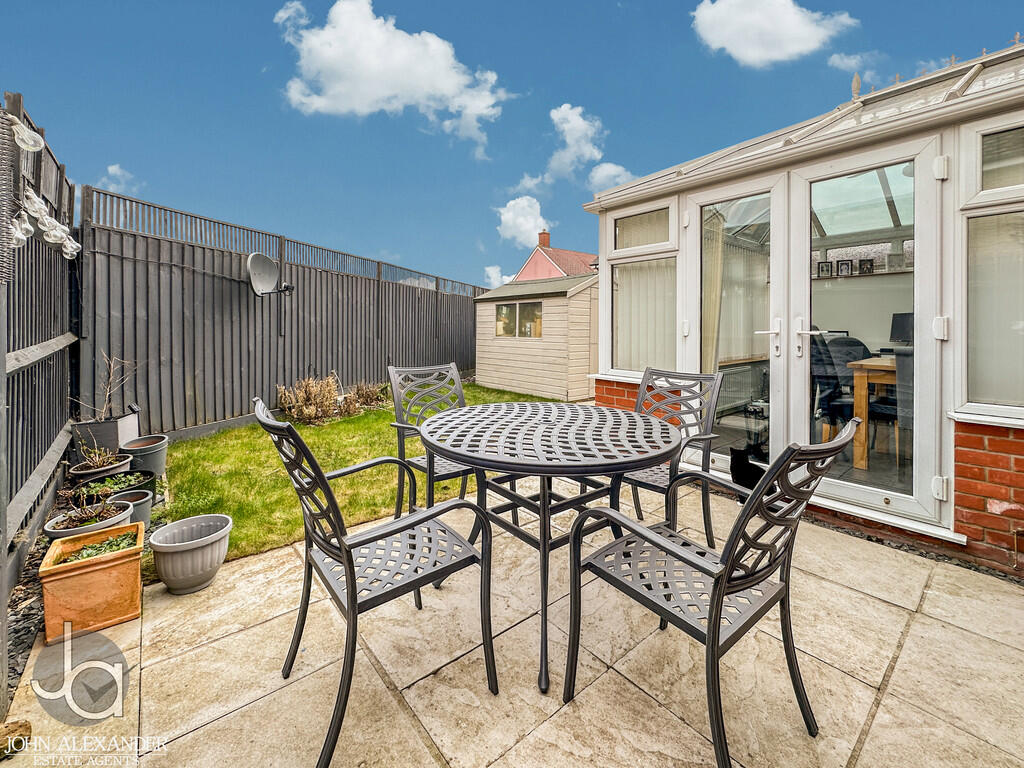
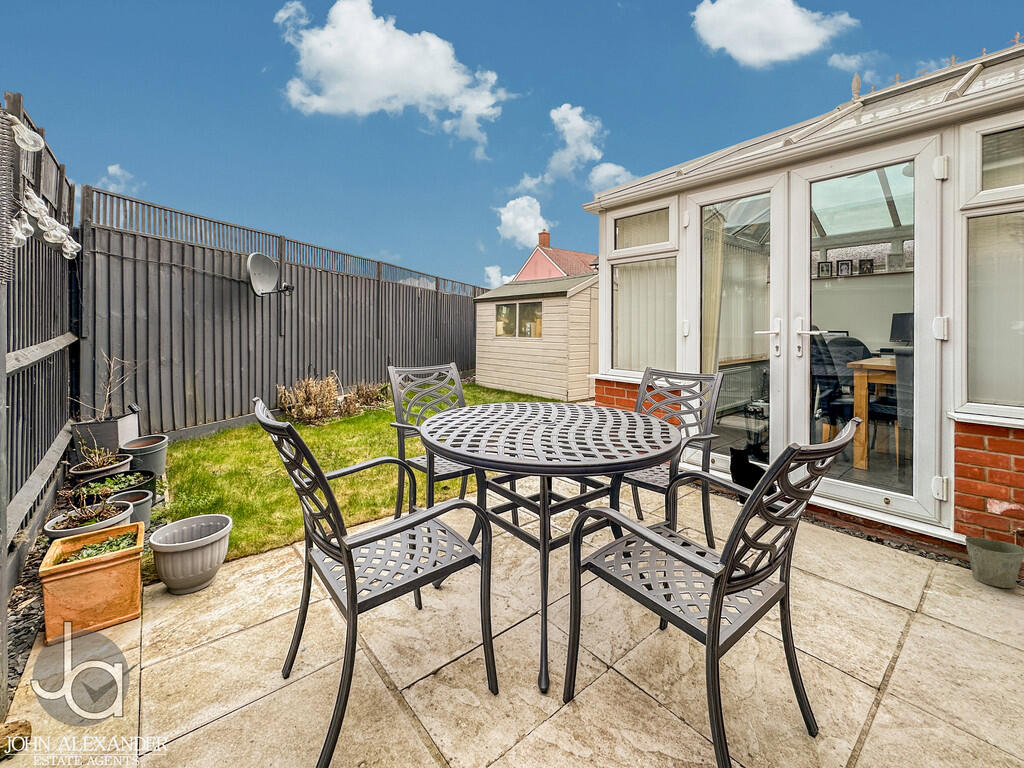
+ bucket (994, 550)
